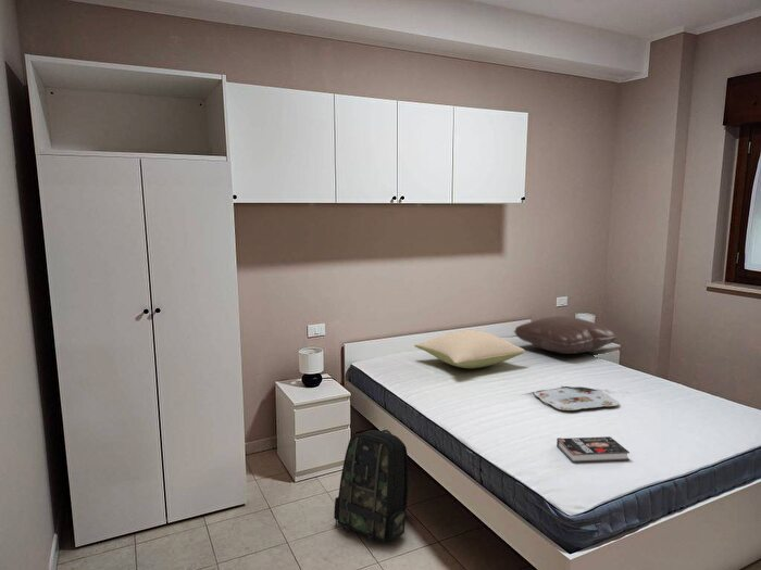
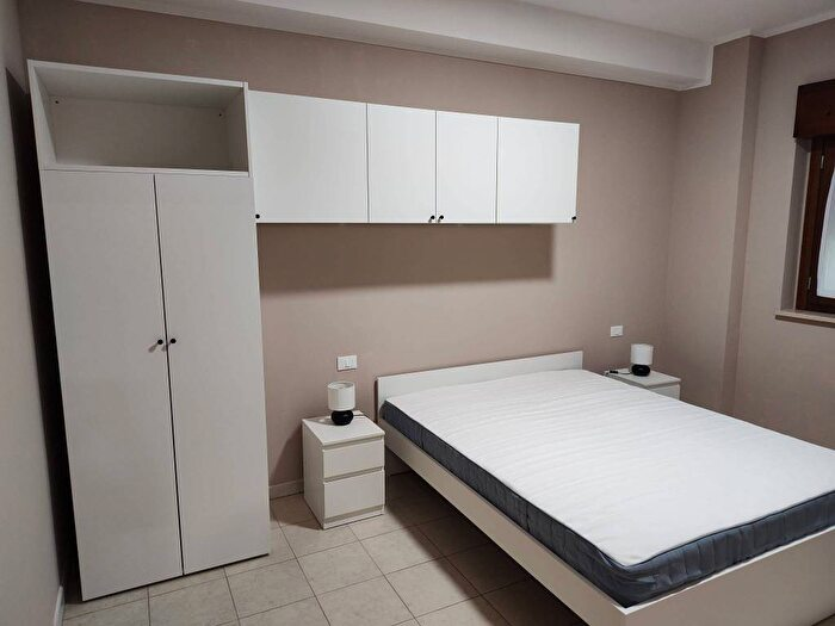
- serving tray (575, 398)
- pillow (564, 334)
- pillow (466, 347)
- backpack (376, 479)
- book (591, 448)
